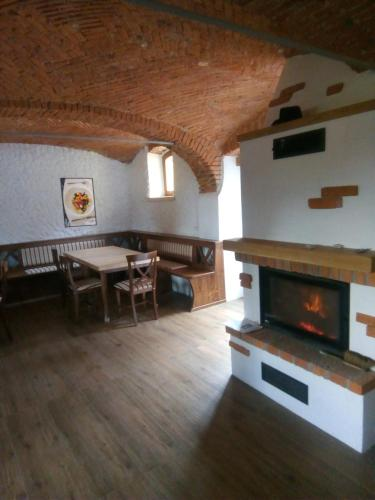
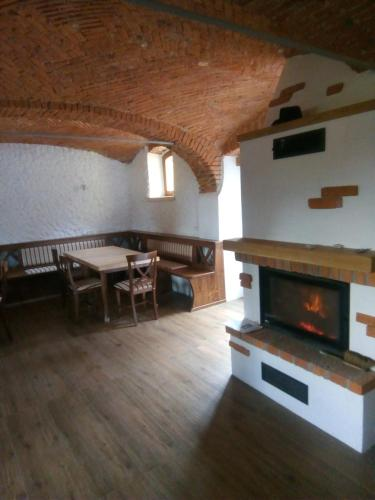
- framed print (79, 202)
